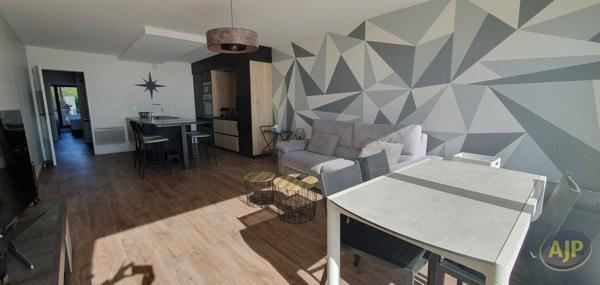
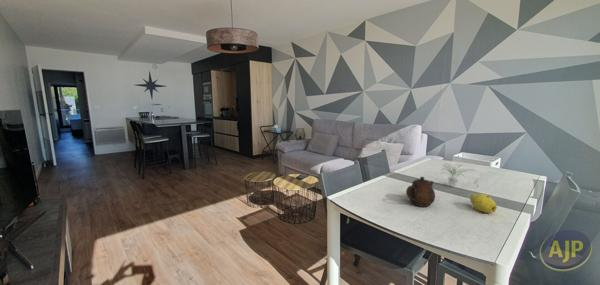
+ plant (459, 174)
+ teapot (420, 190)
+ fruit (482, 202)
